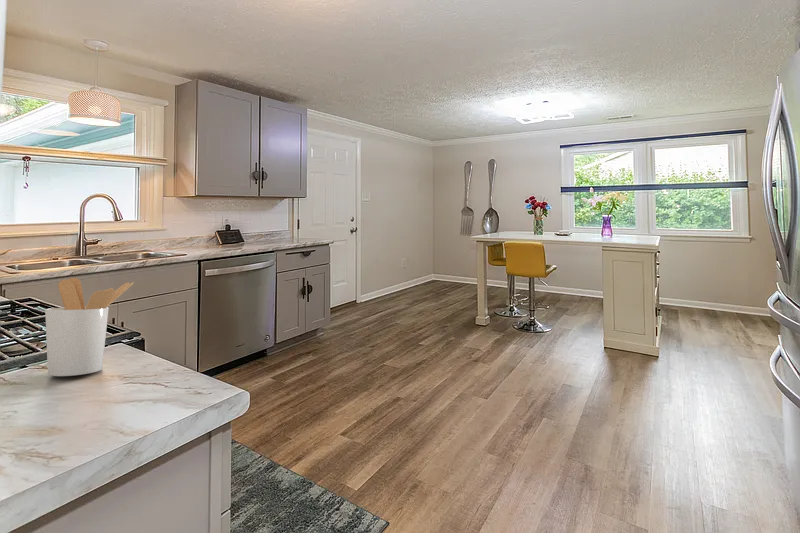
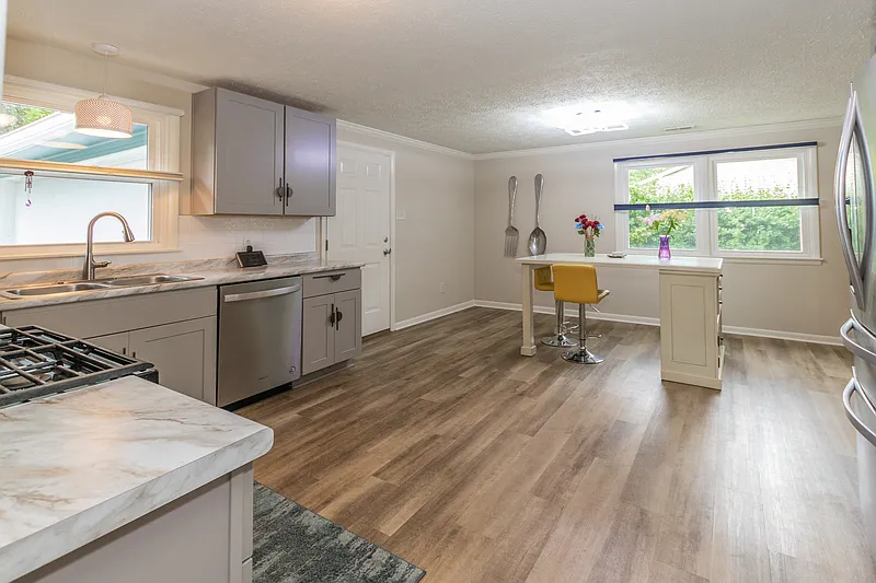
- utensil holder (93, 323)
